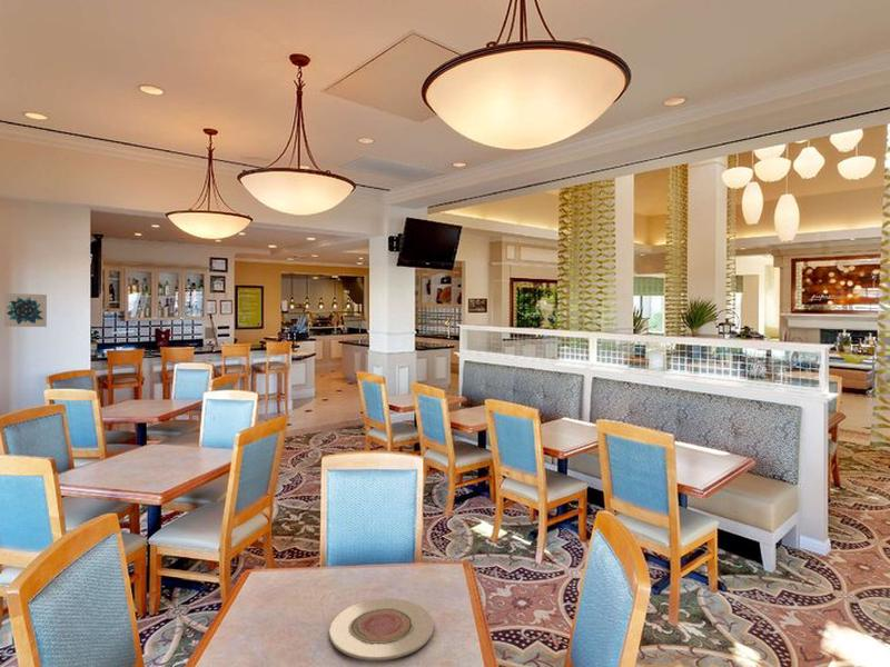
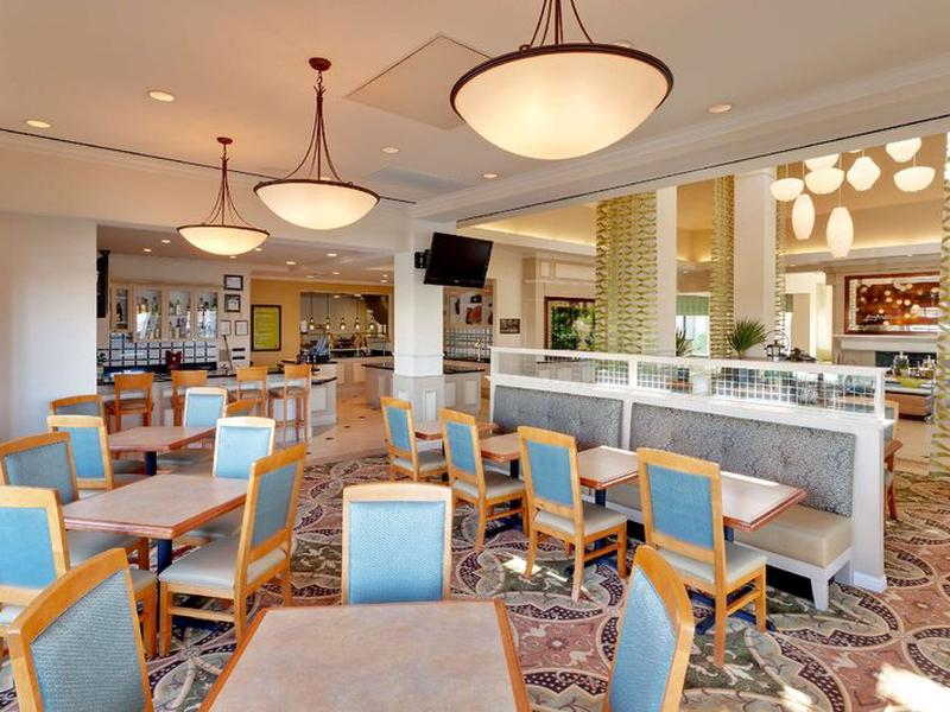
- wall art (26, 310)
- plate (382, 625)
